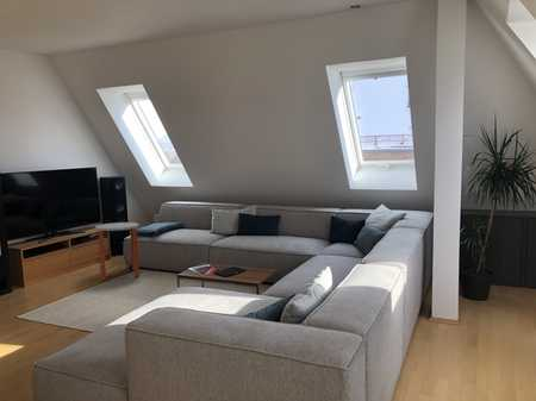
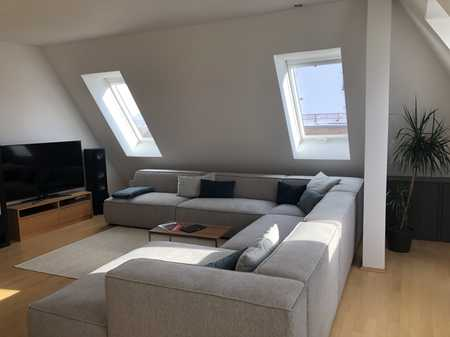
- side table (131, 250)
